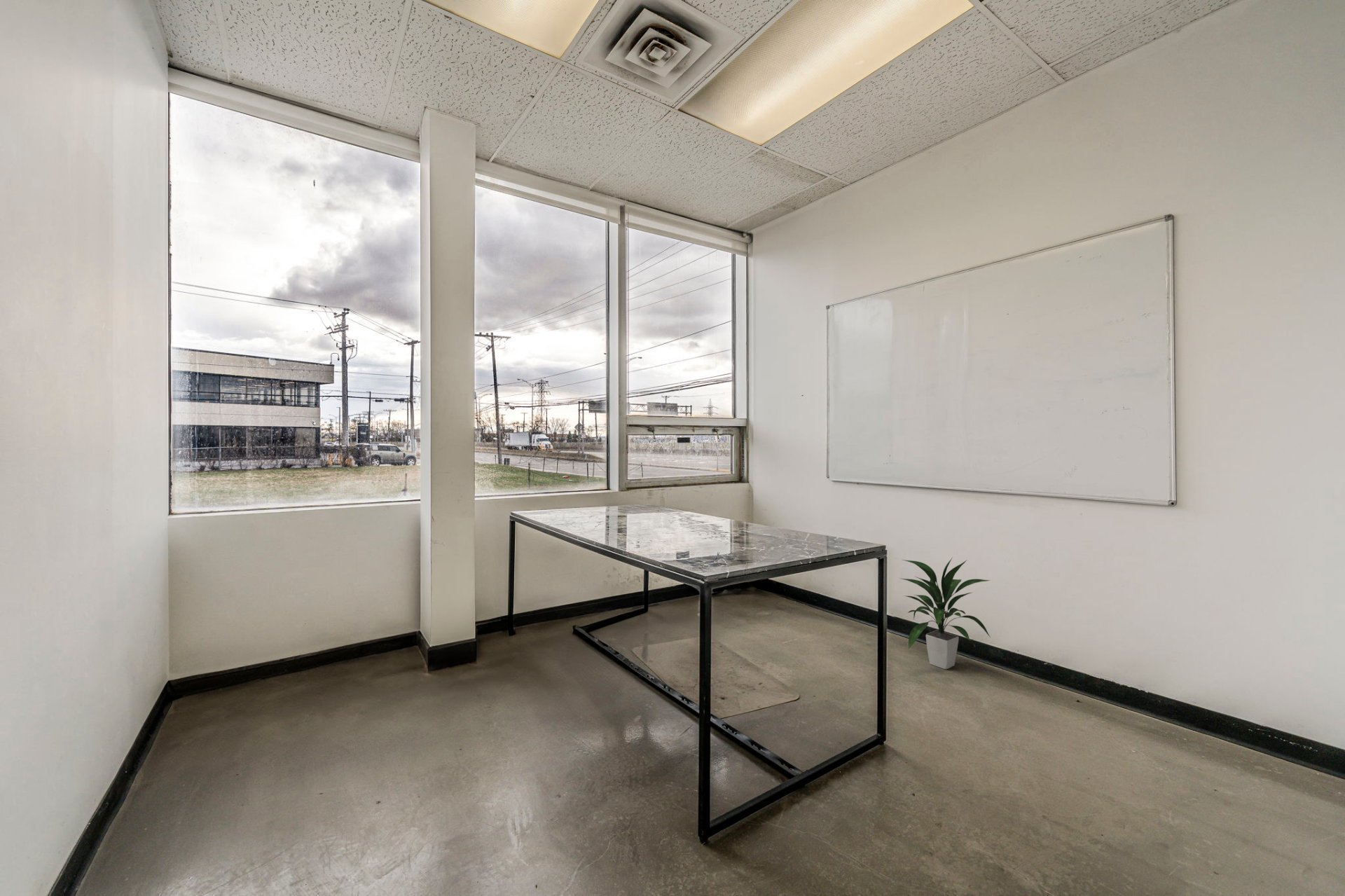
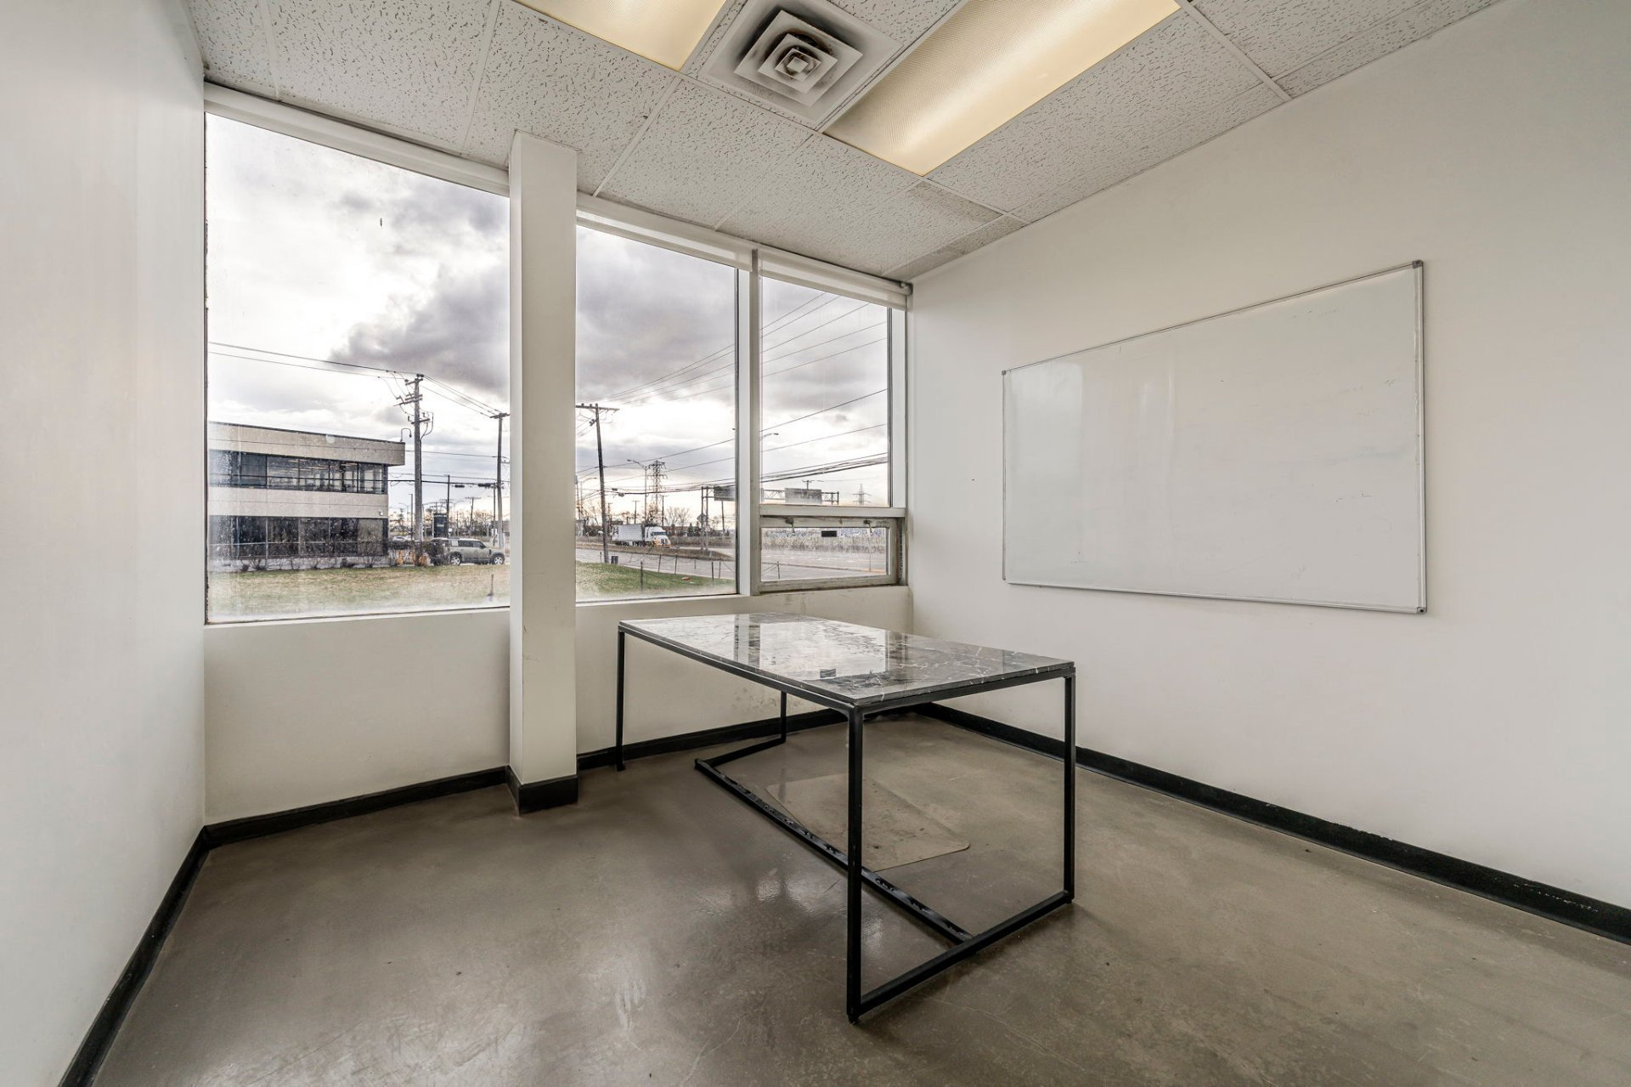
- indoor plant (938, 609)
